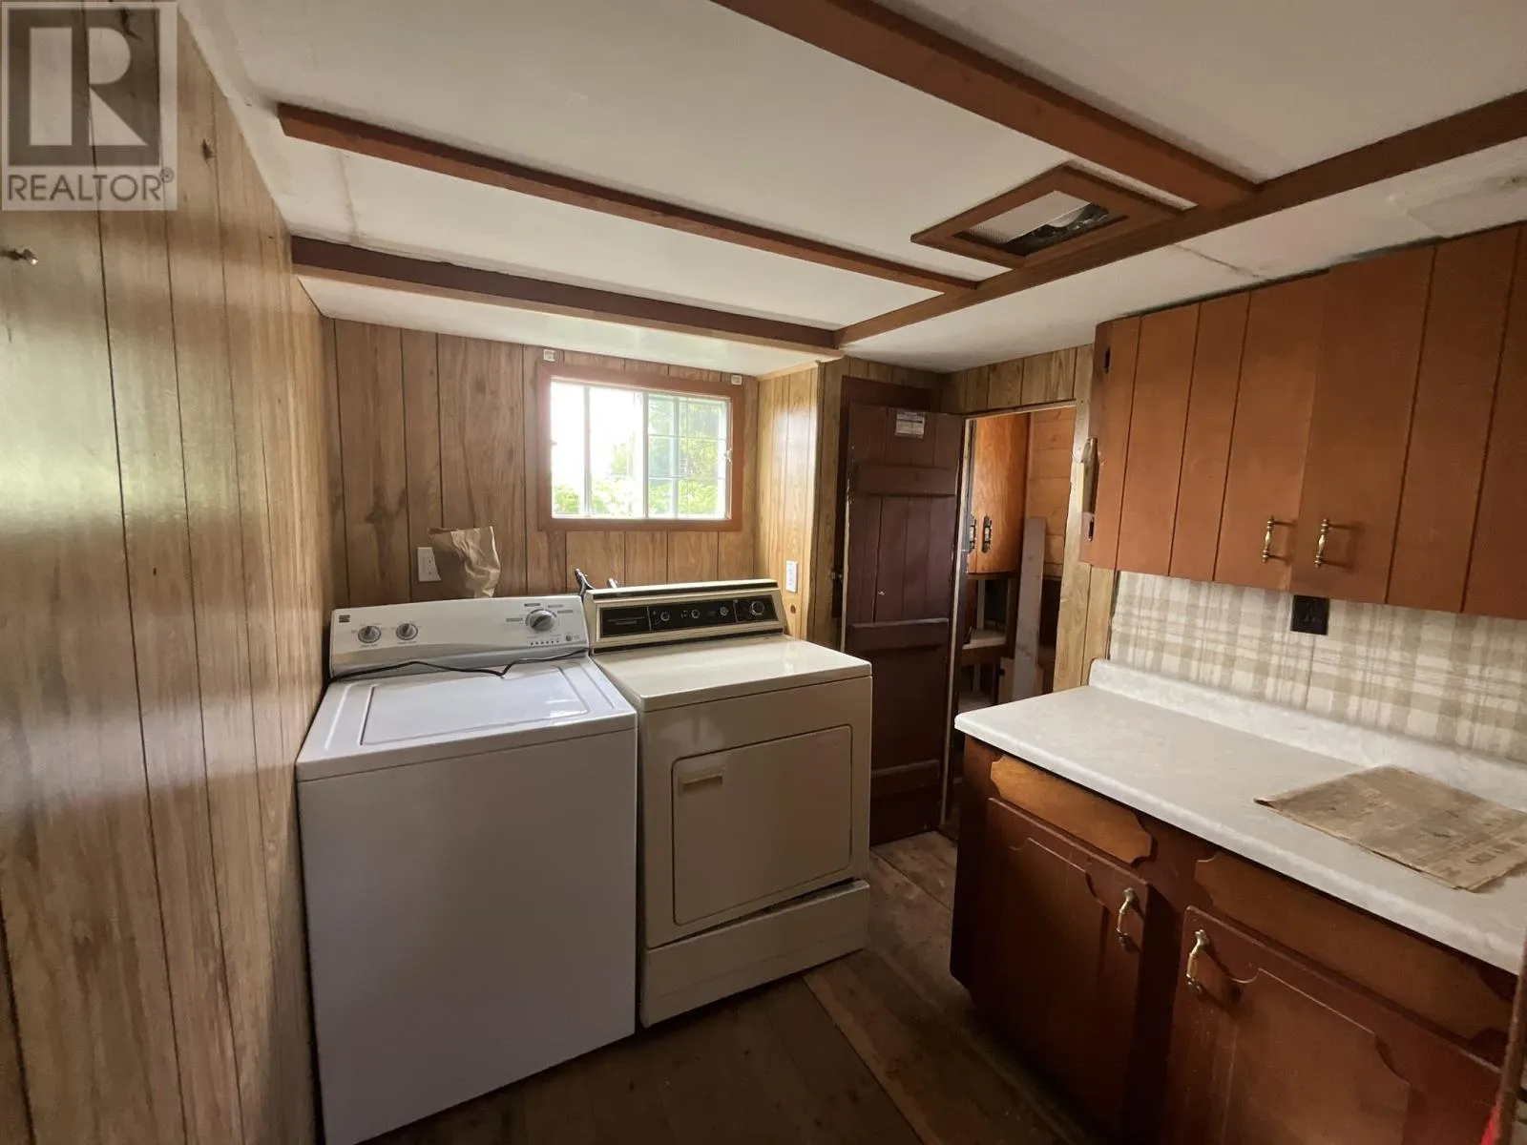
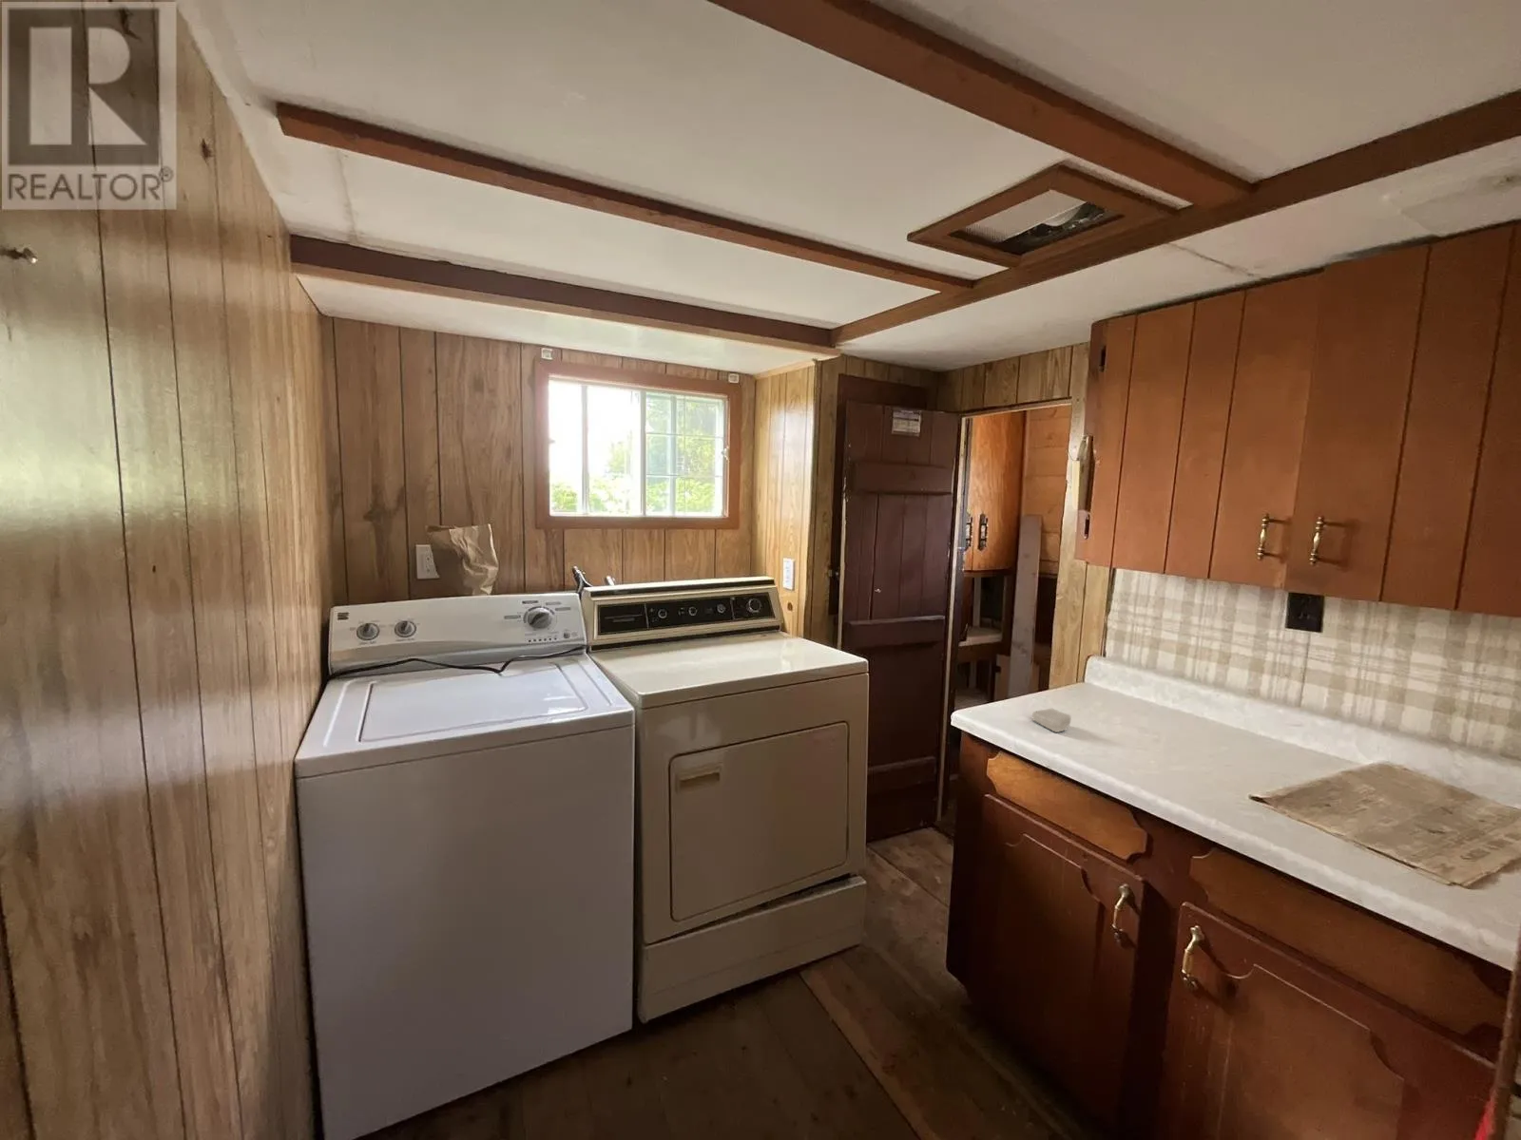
+ soap bar (1052, 718)
